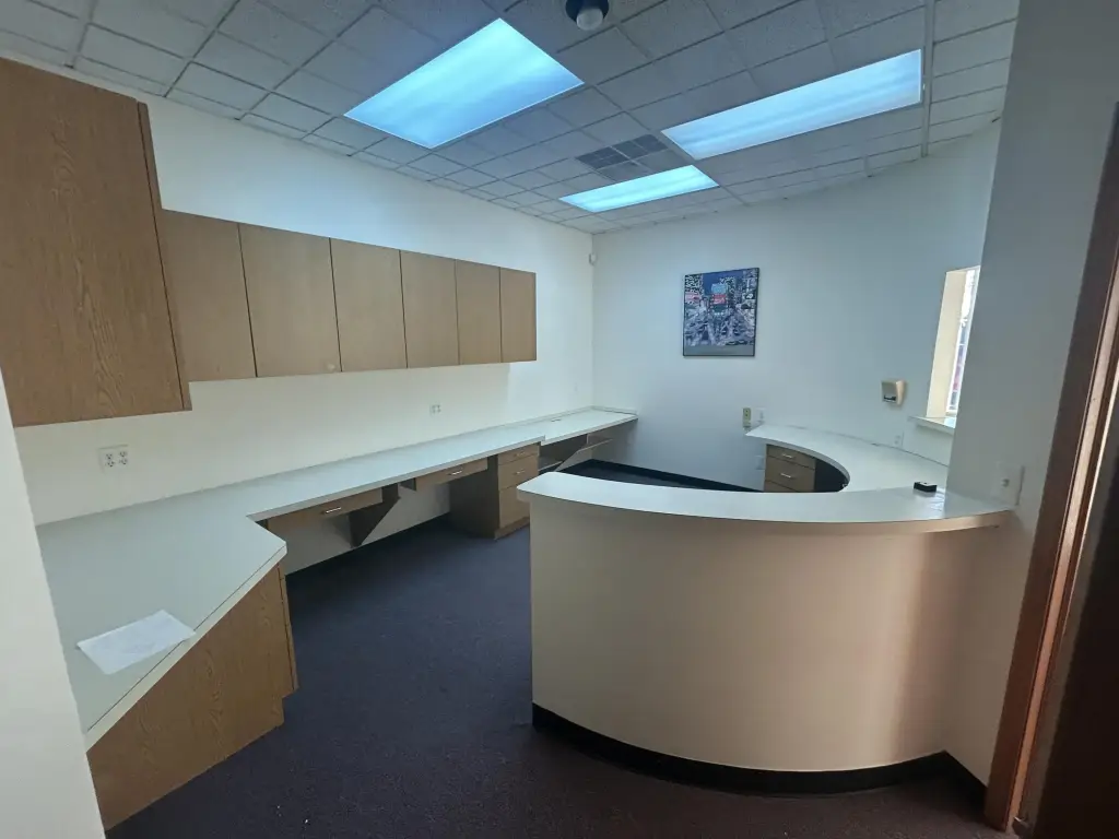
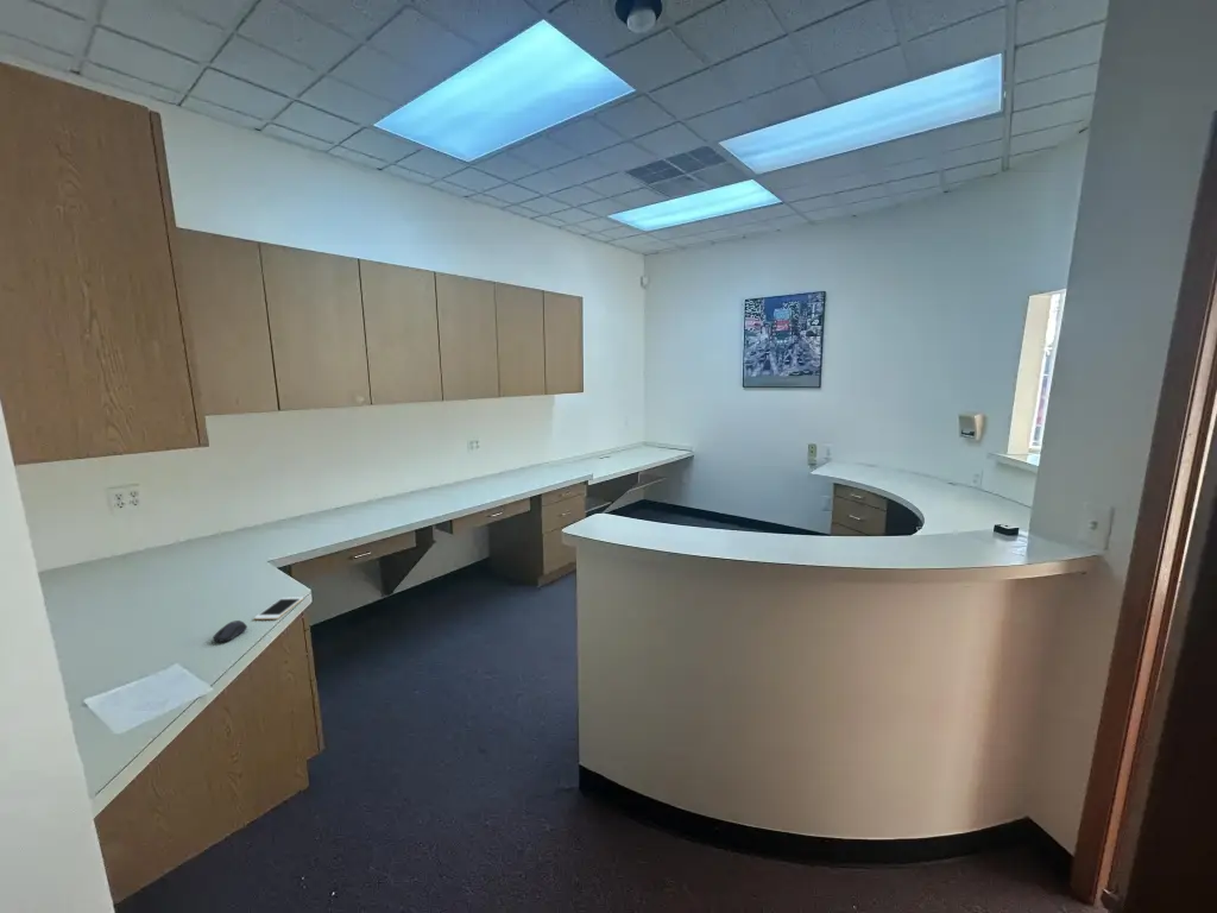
+ cell phone (279, 607)
+ computer mouse (229, 629)
